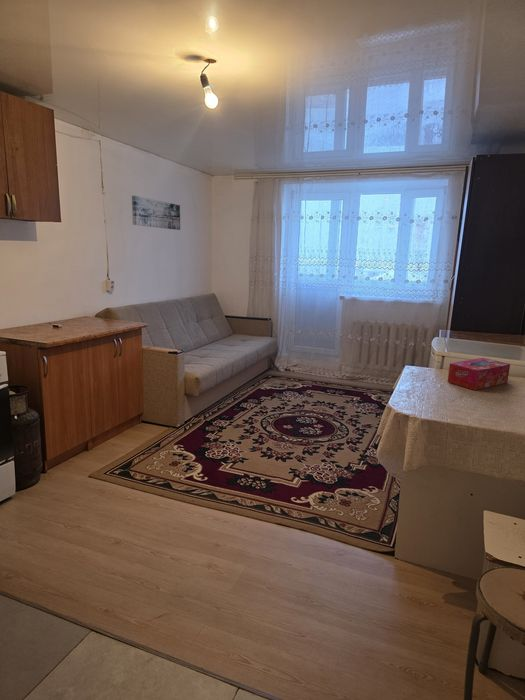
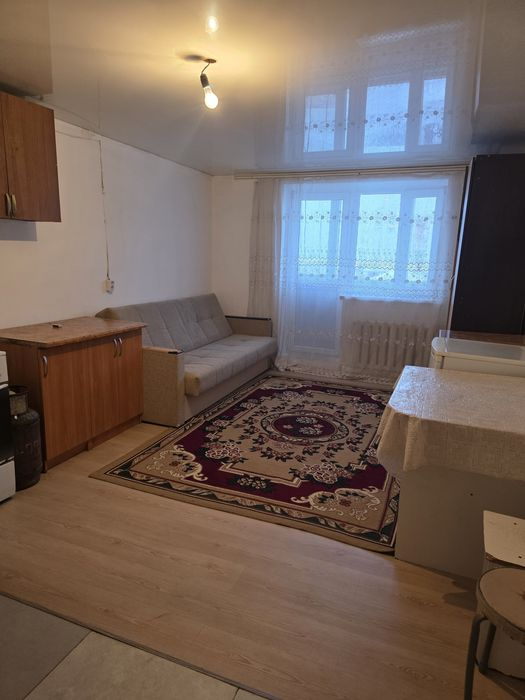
- tissue box (478, 373)
- wall art (158, 214)
